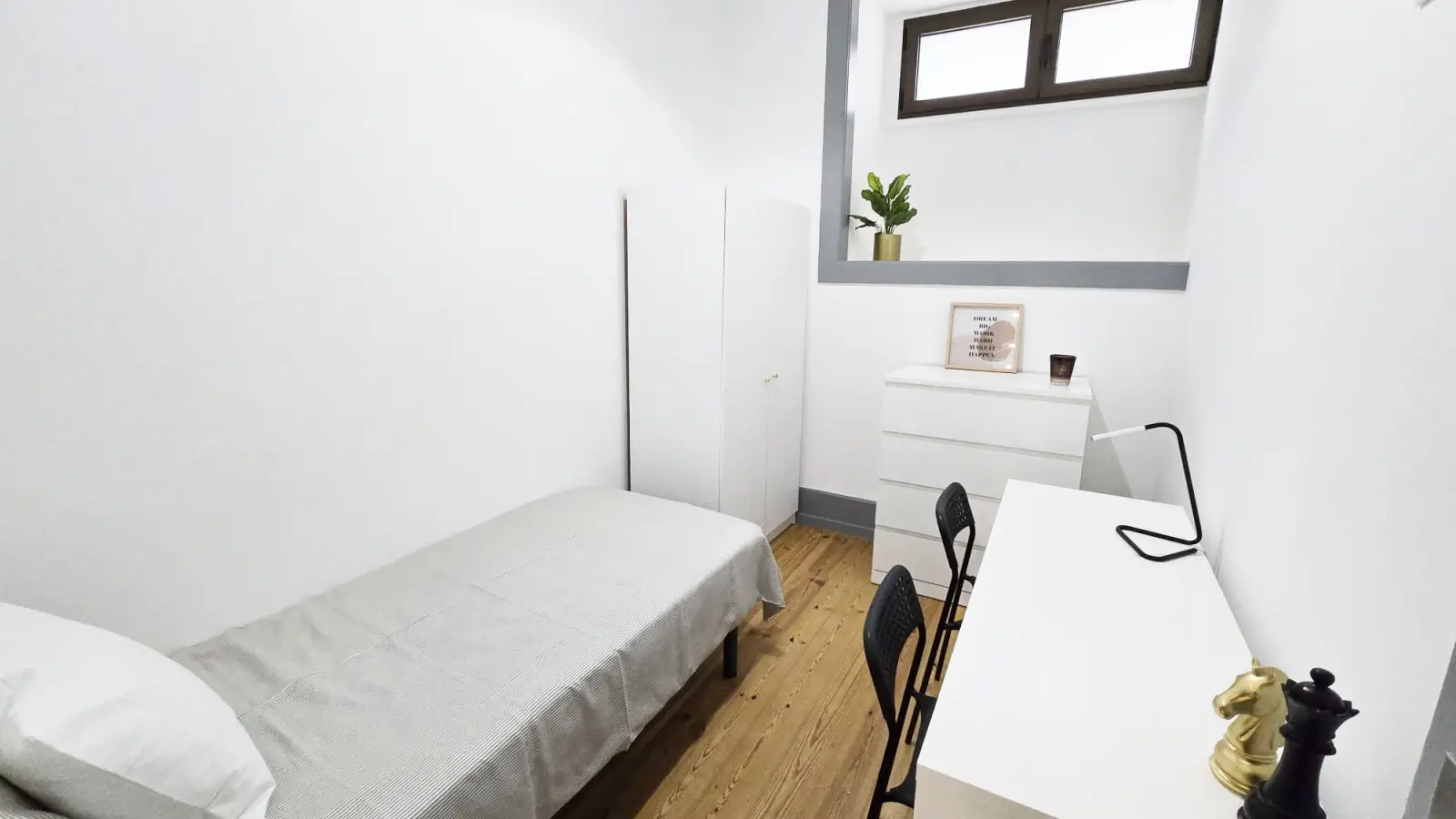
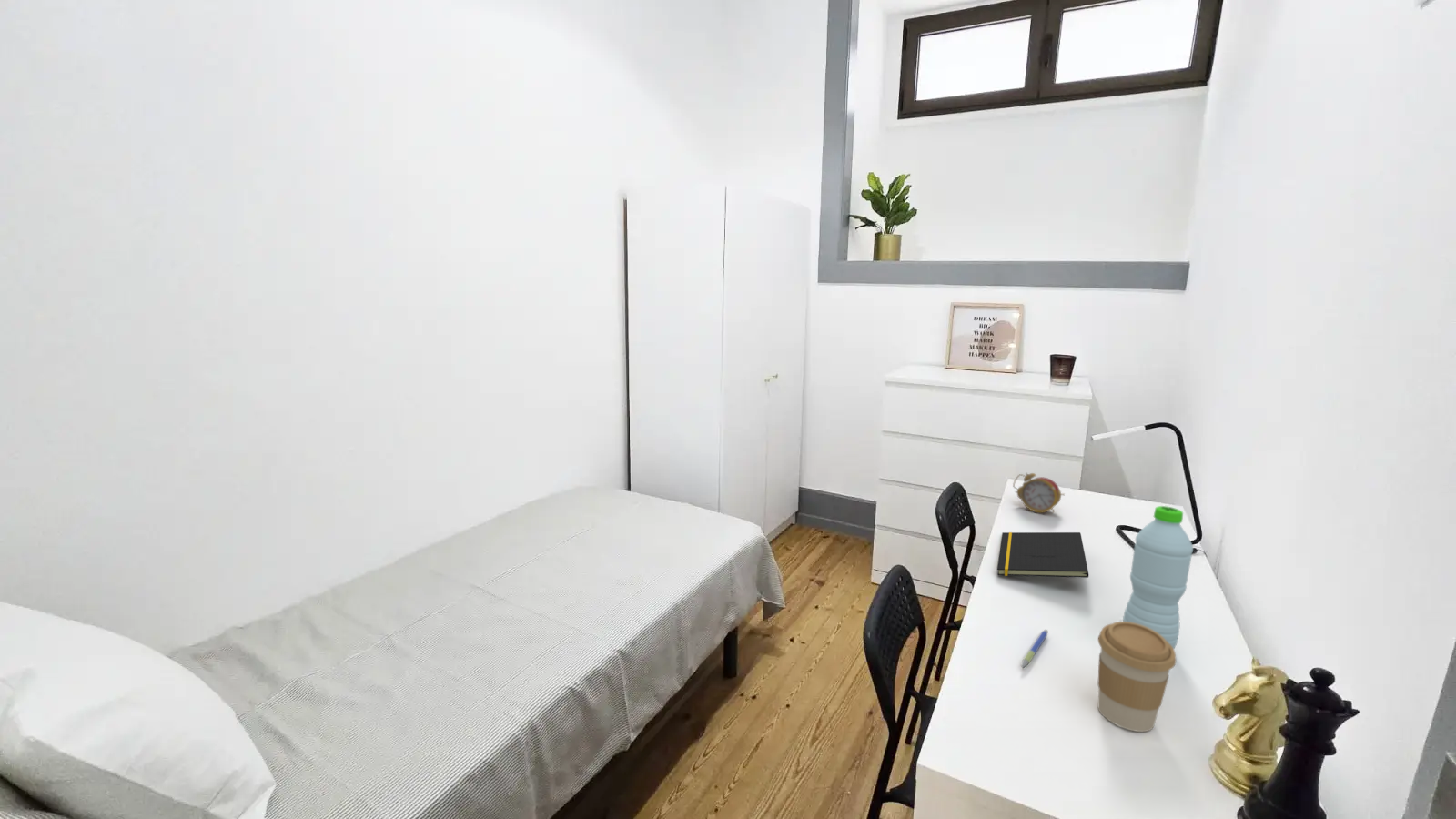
+ pen (1035, 648)
+ notepad (1040, 552)
+ coffee cup (1131, 674)
+ alarm clock (1037, 491)
+ water bottle (1158, 579)
